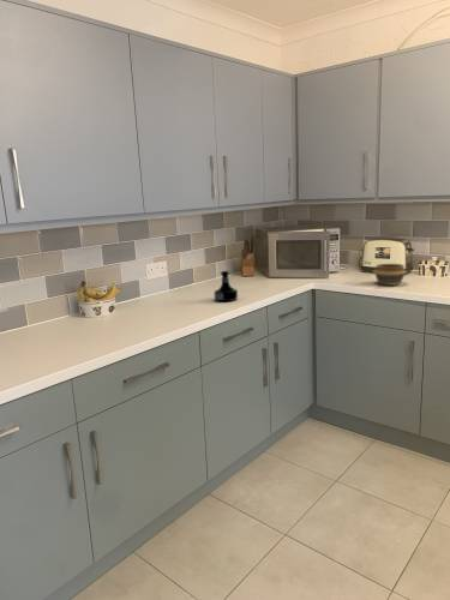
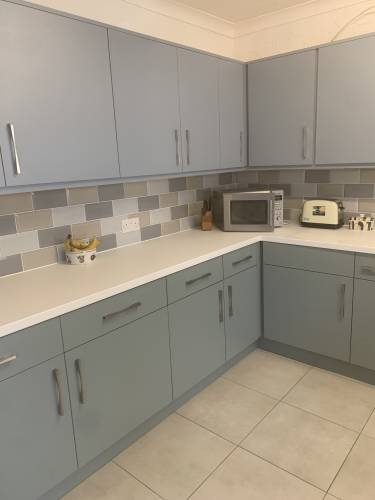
- bowl (389, 274)
- tequila bottle (224, 284)
